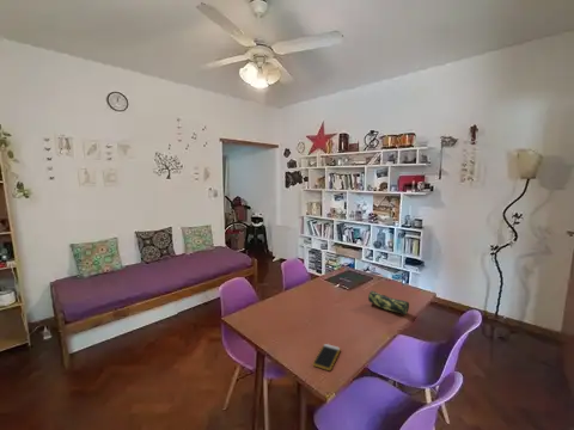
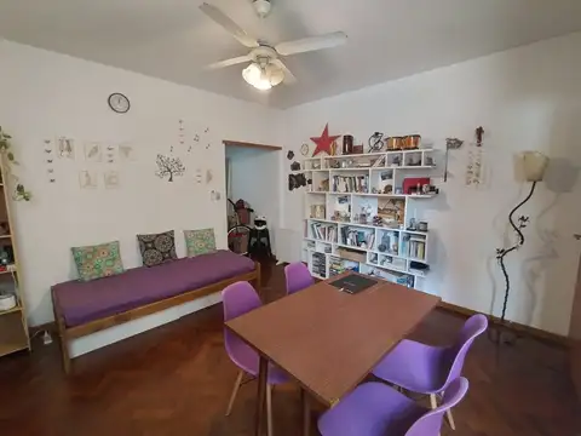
- smartphone (326, 356)
- pencil case (386, 302)
